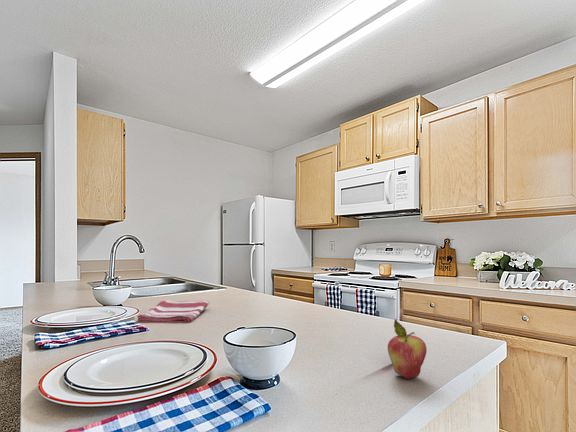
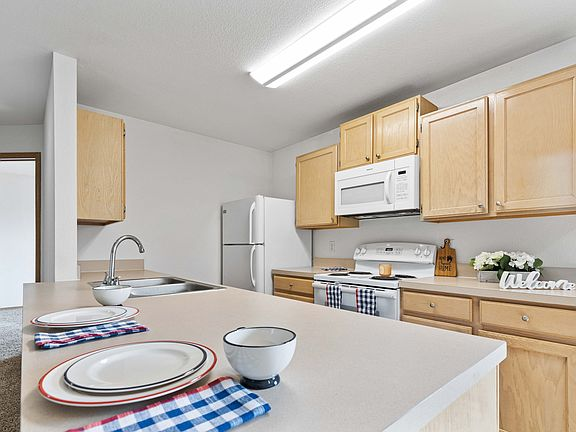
- dish towel (176, 310)
- fruit (406, 348)
